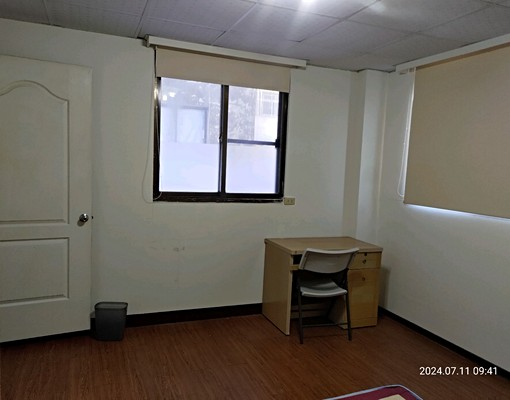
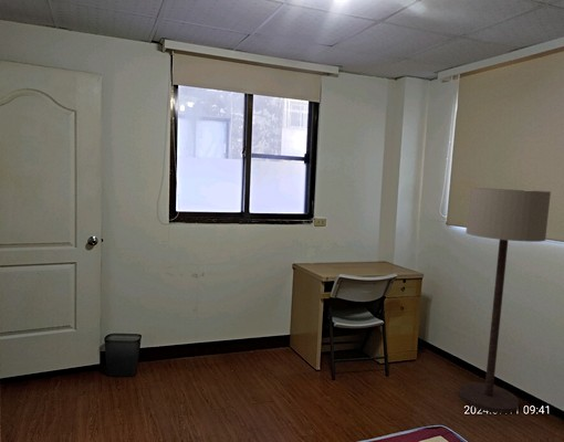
+ floor lamp (498, 296)
